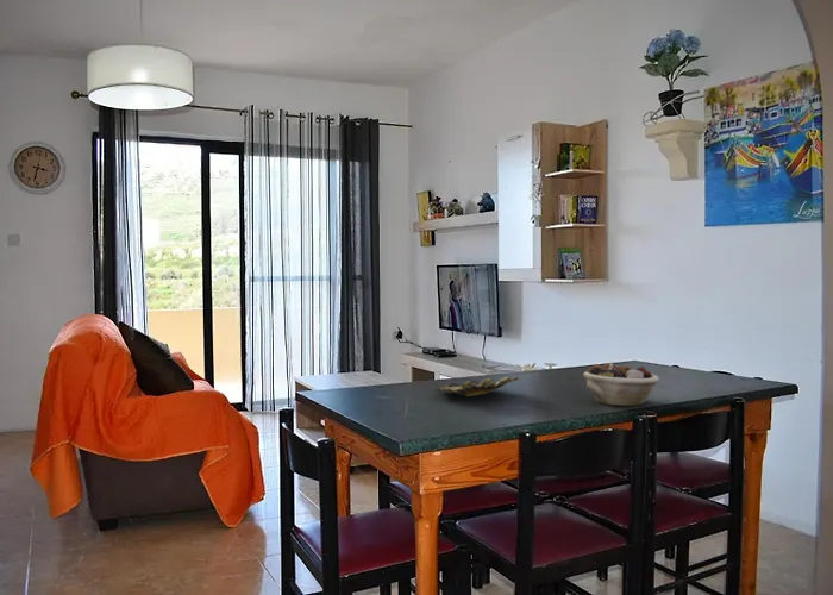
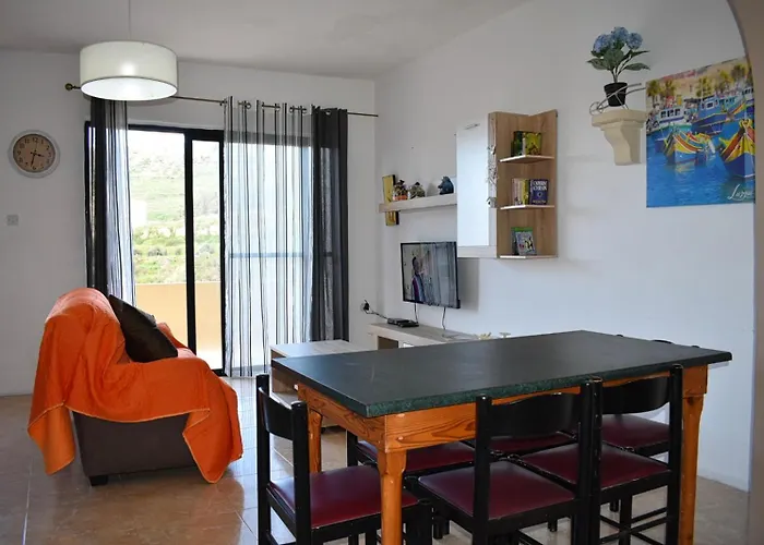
- bowl (475, 383)
- succulent planter (620, 382)
